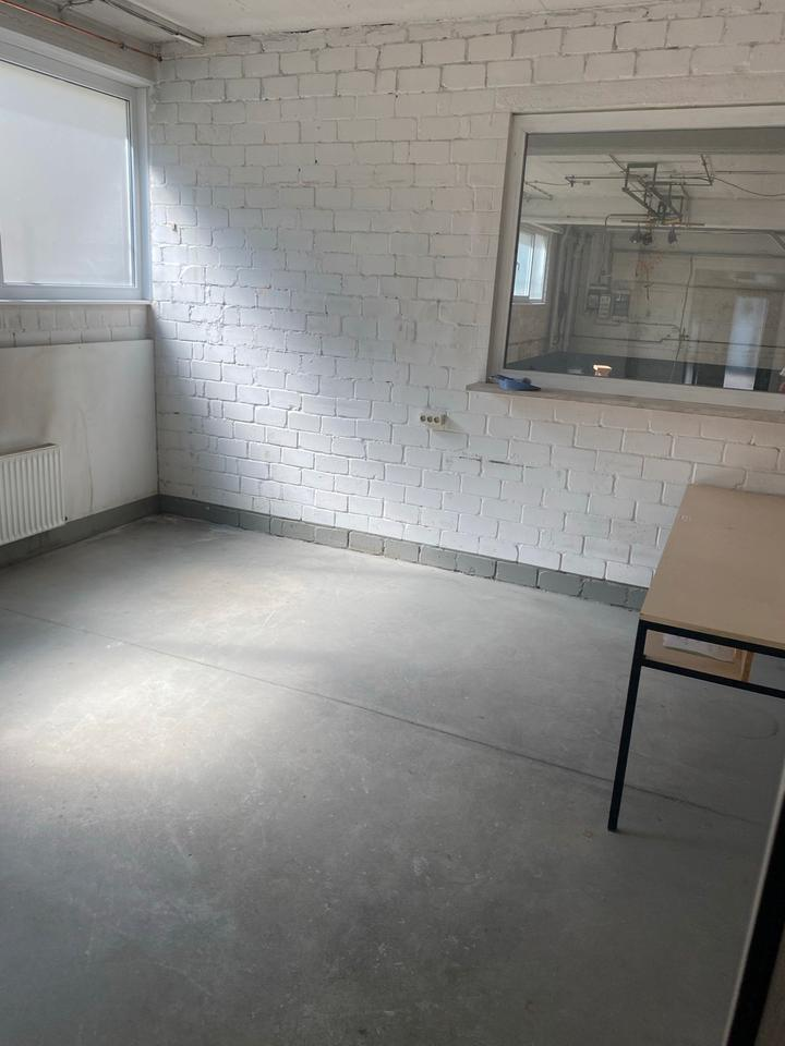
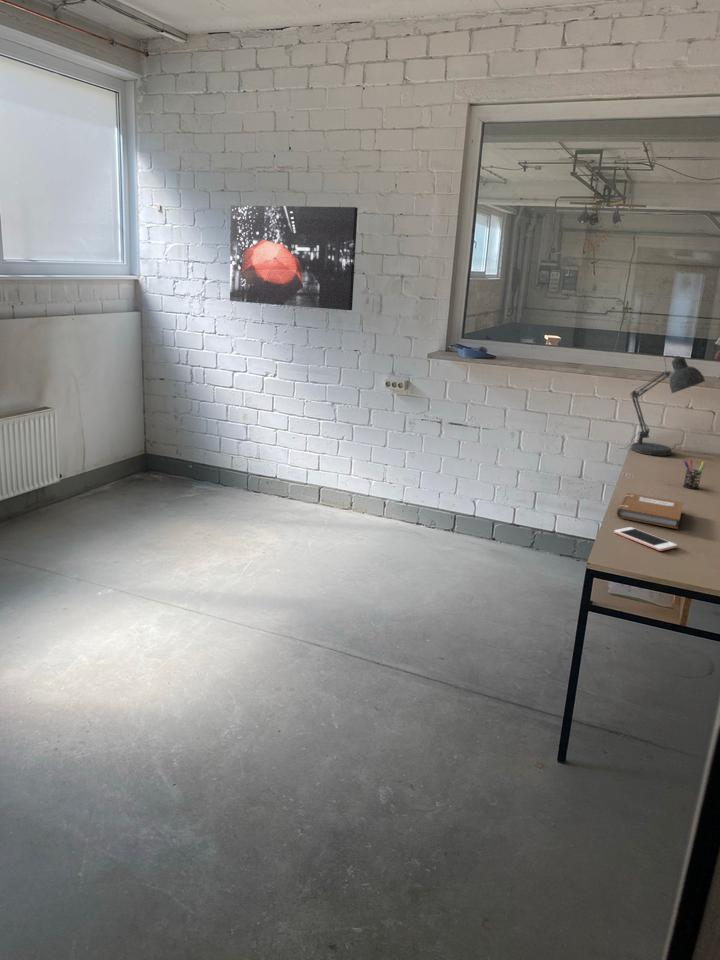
+ notebook (650, 509)
+ wall art (290, 256)
+ desk lamp (672, 392)
+ pen holder (694, 473)
+ cell phone (644, 538)
